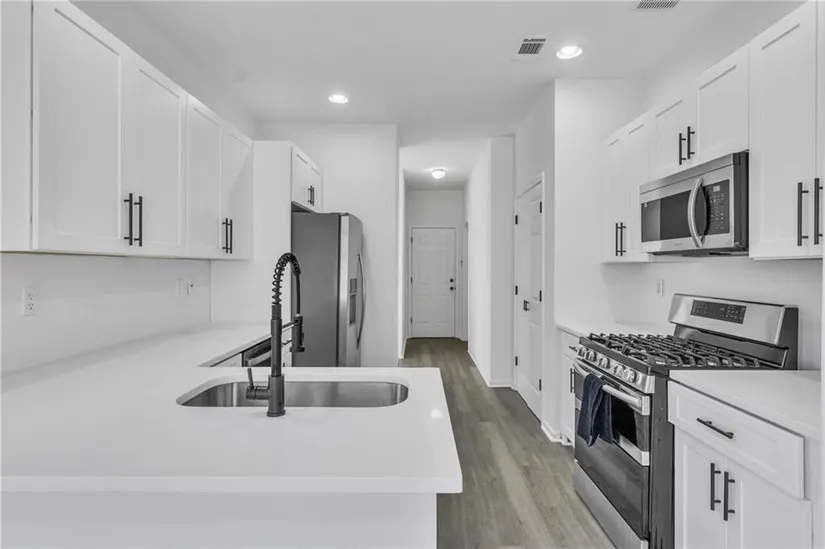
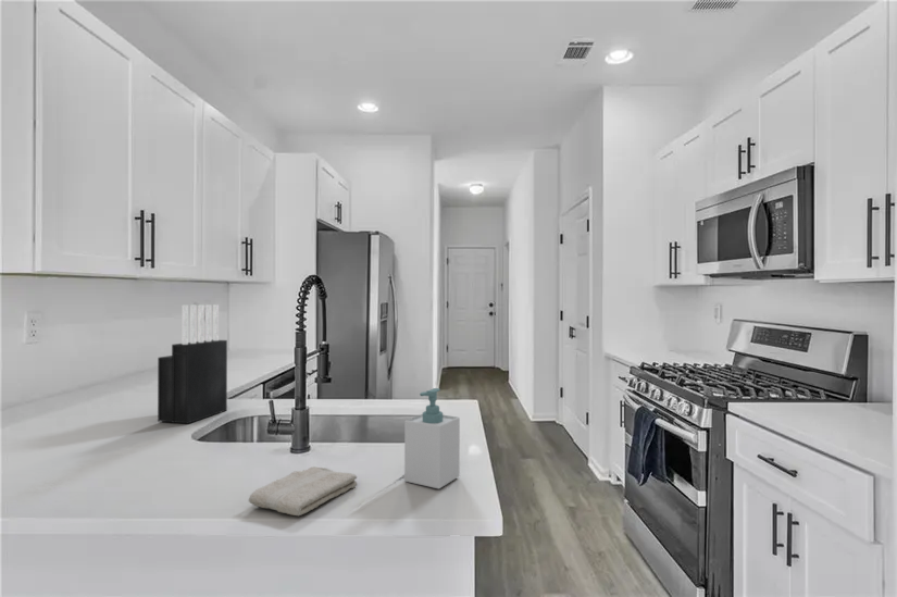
+ soap bottle (432, 434)
+ knife block (190, 360)
+ washcloth (307, 487)
